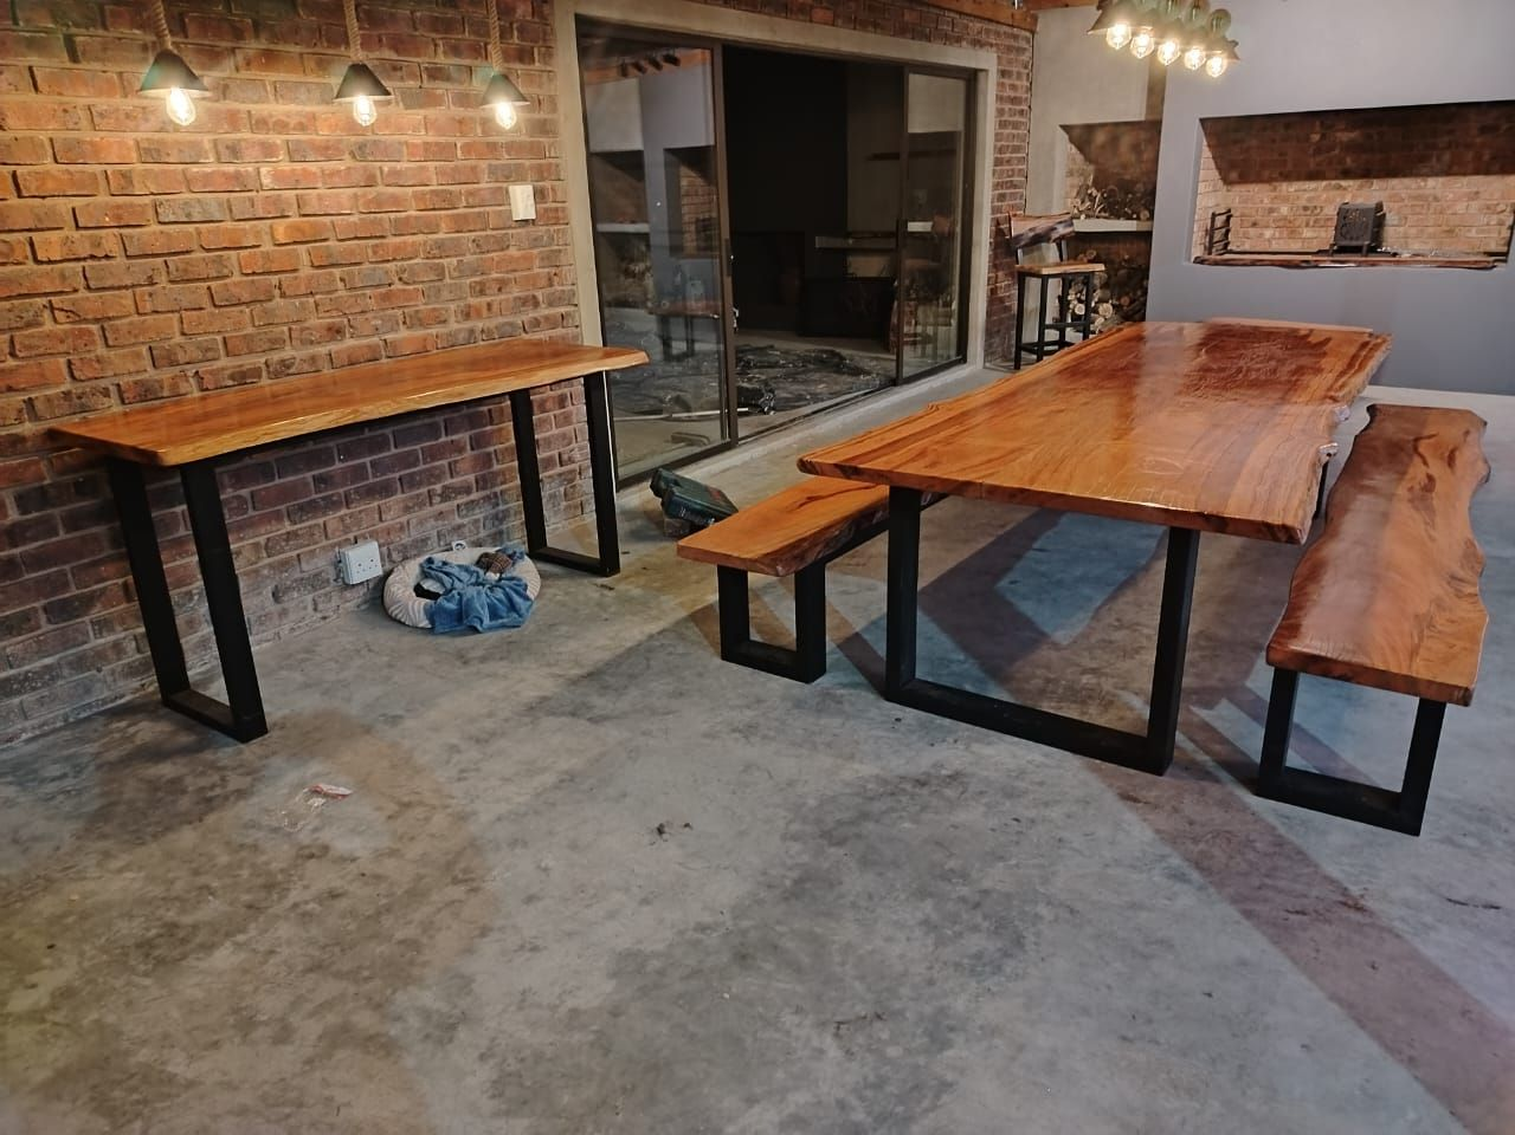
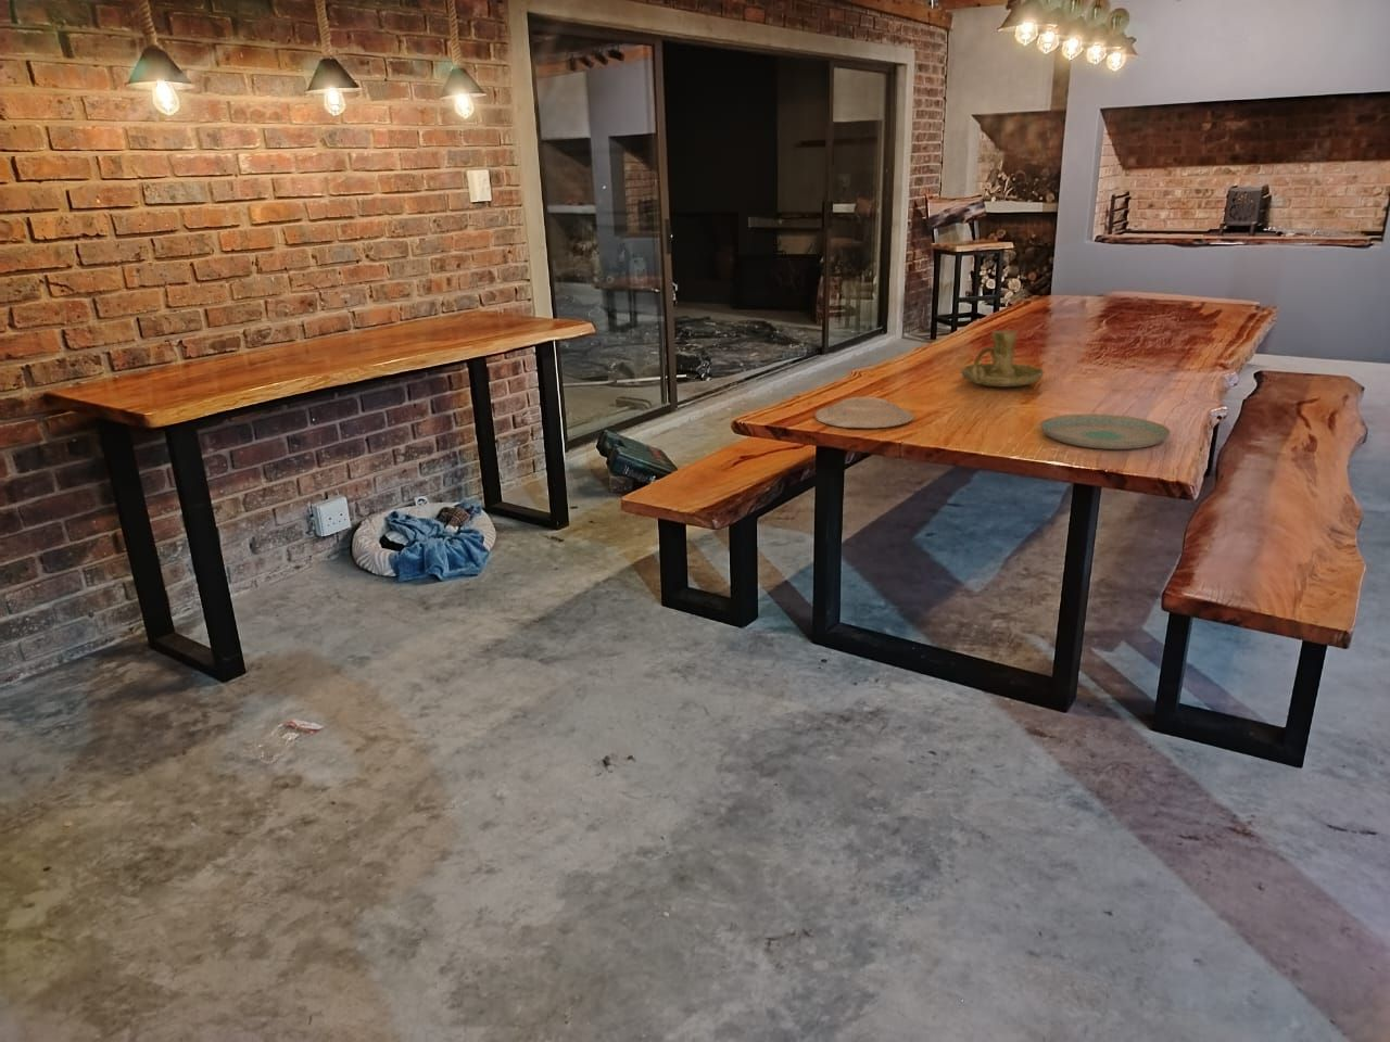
+ candle holder (998, 359)
+ plate (1103, 431)
+ plate (864, 409)
